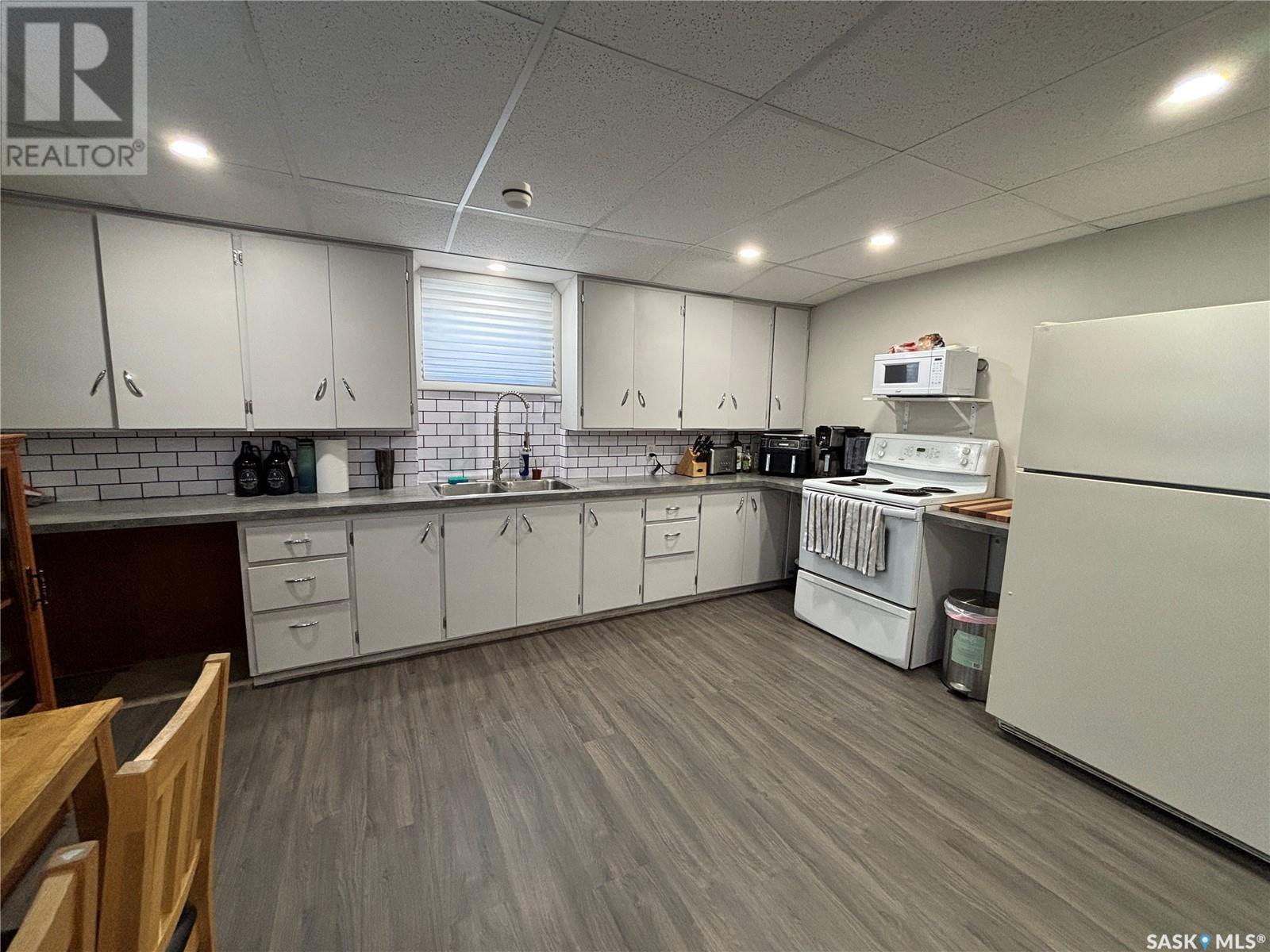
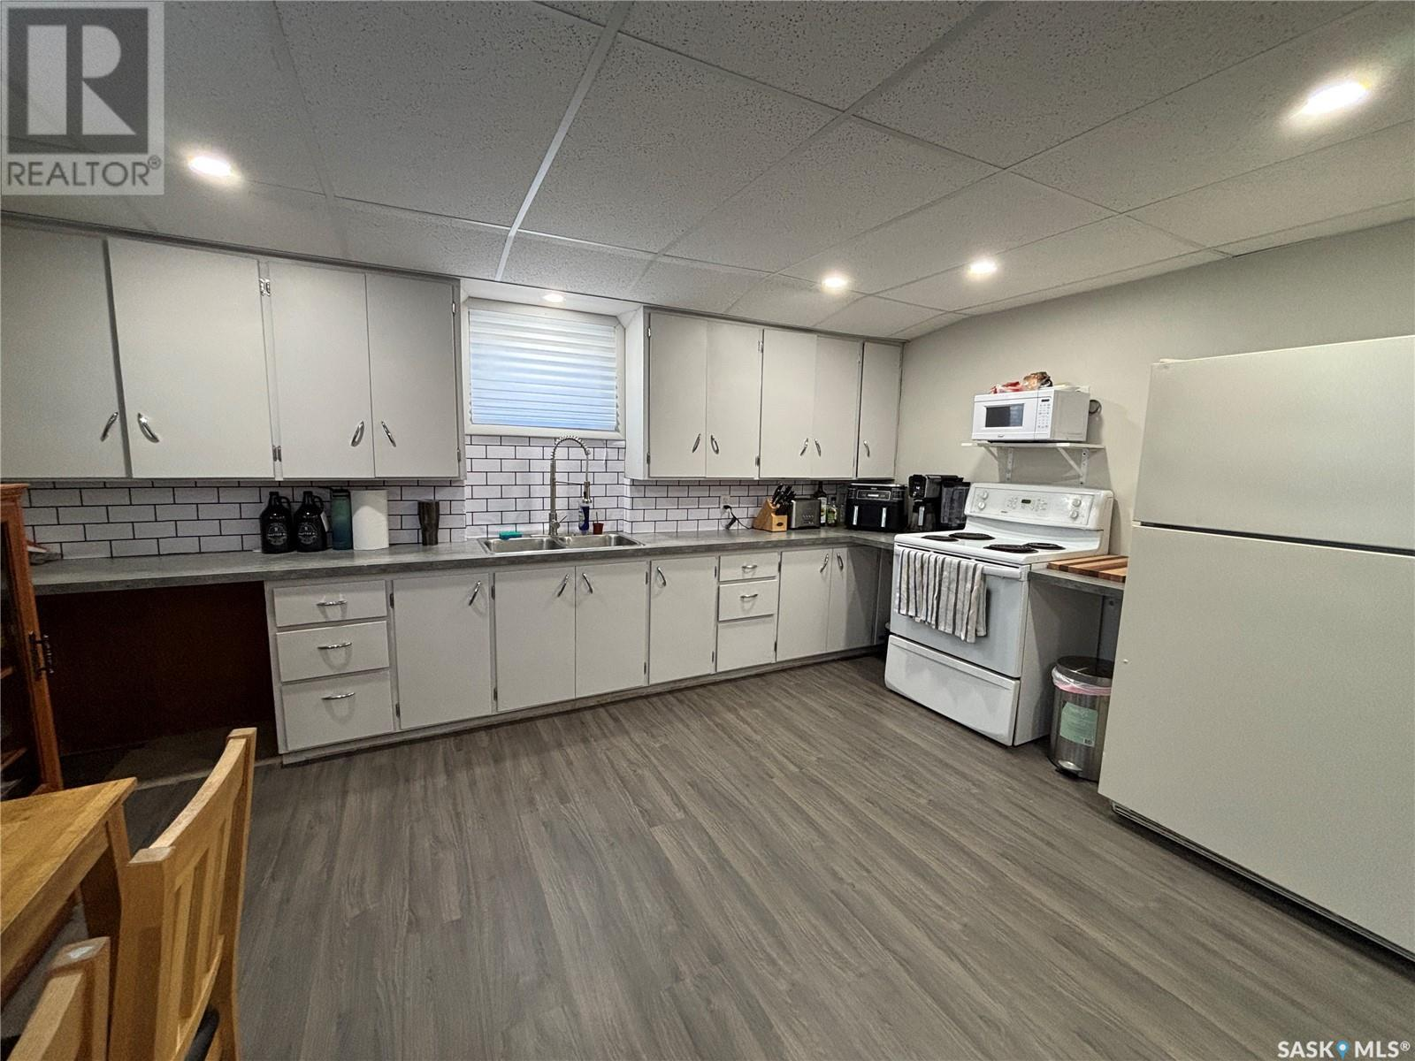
- smoke detector (517, 195)
